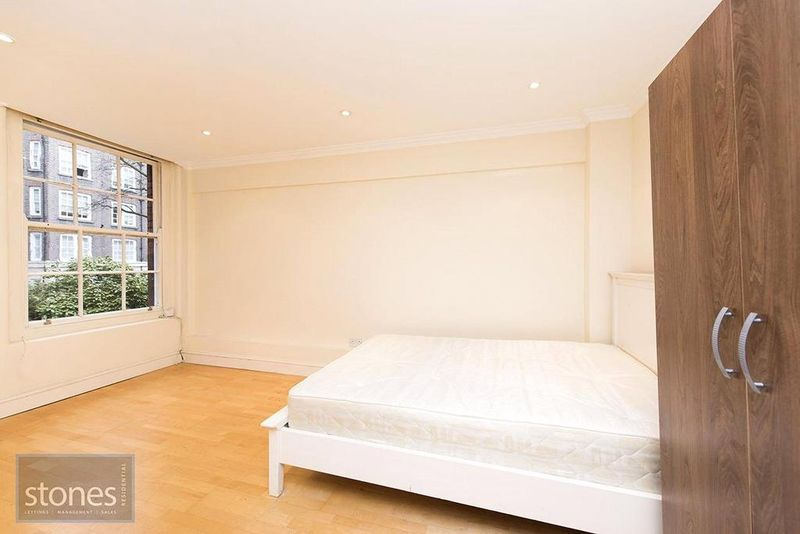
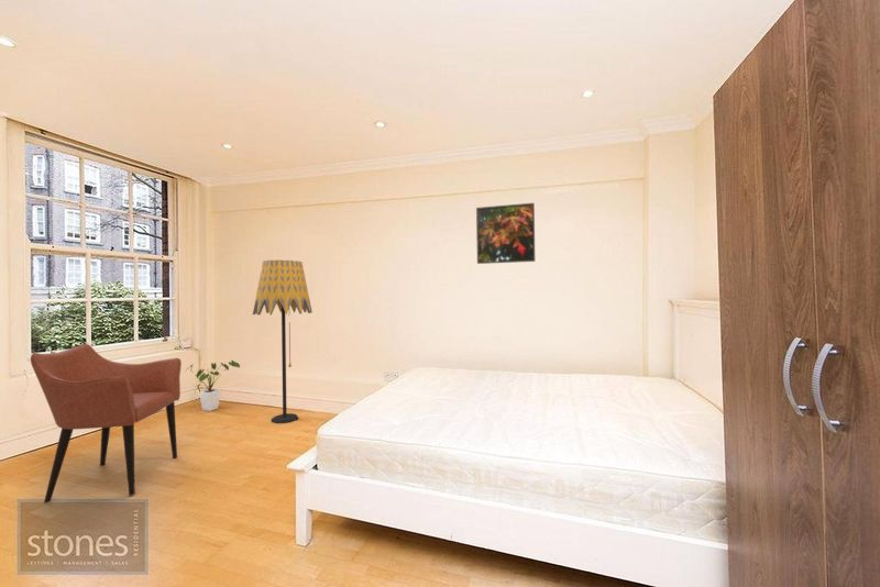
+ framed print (505, 233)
+ floor lamp (283, 340)
+ house plant (212, 385)
+ armchair (107, 411)
